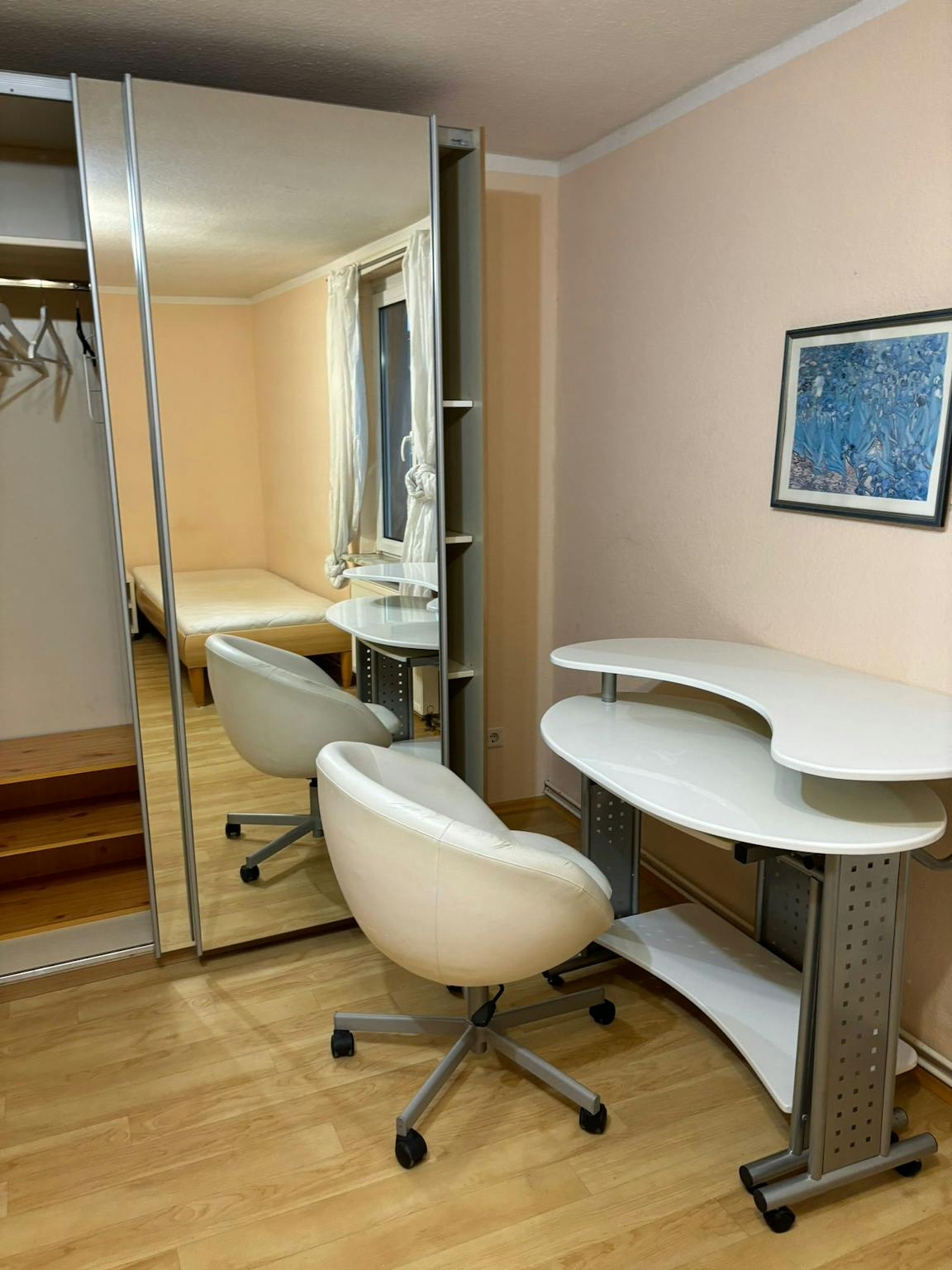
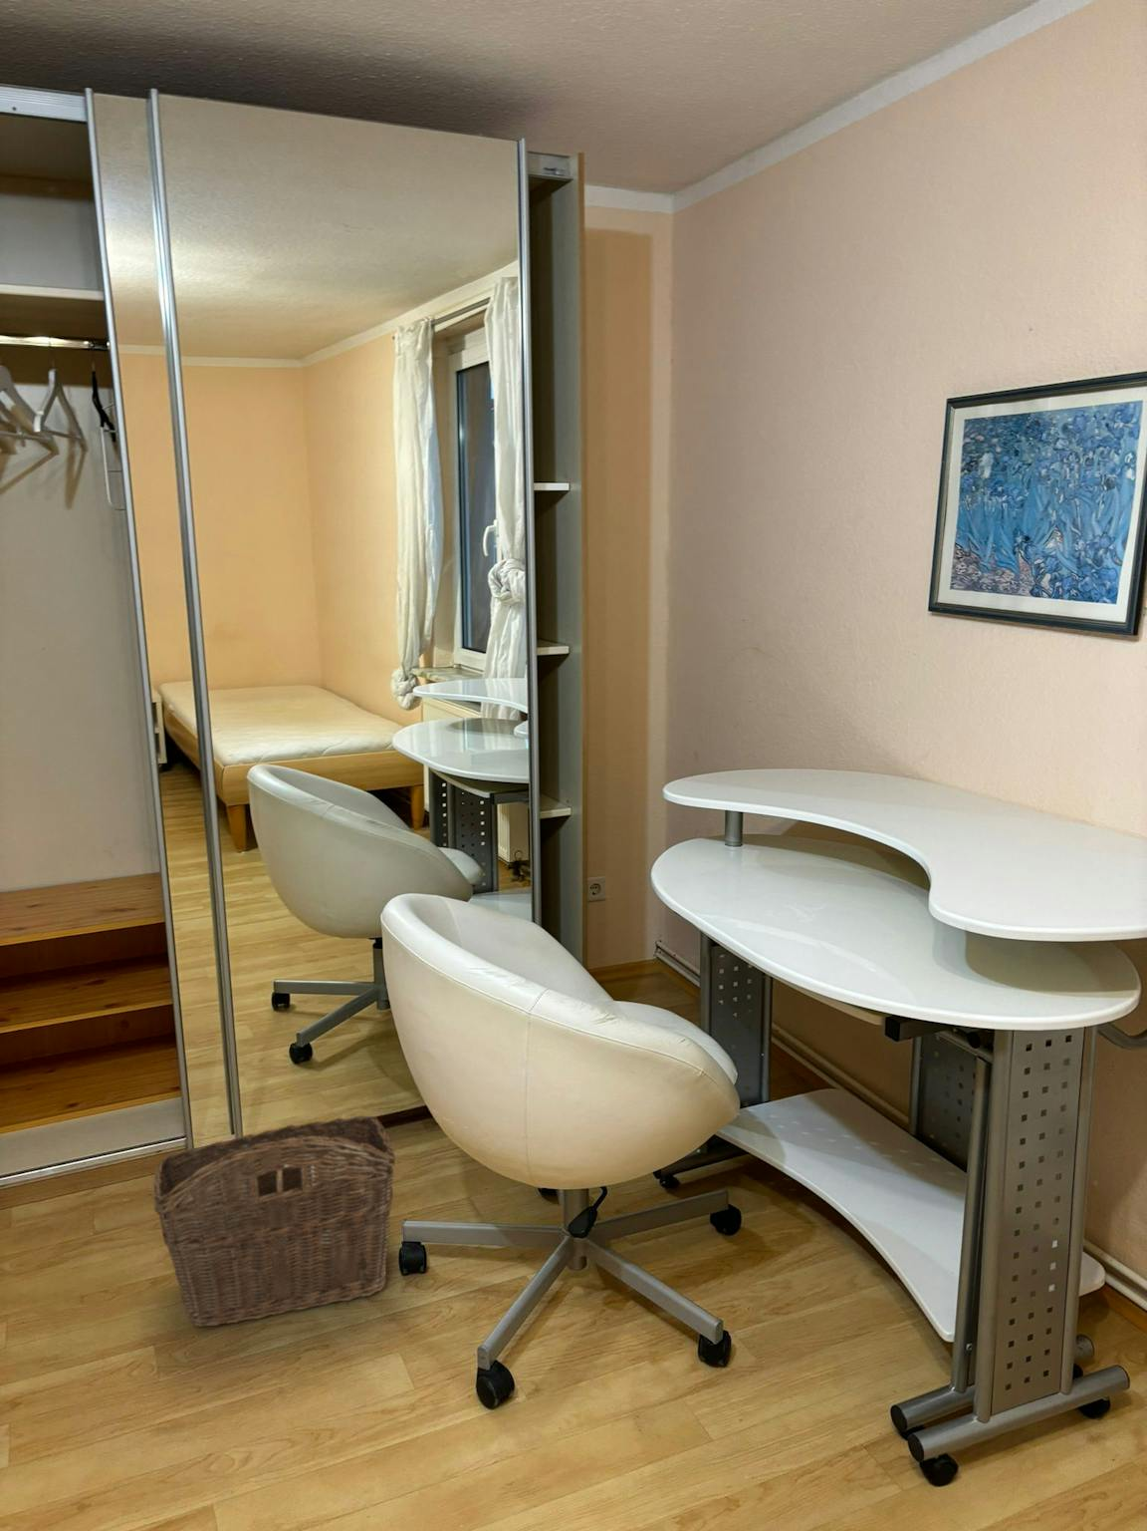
+ wicker basket (278, 1199)
